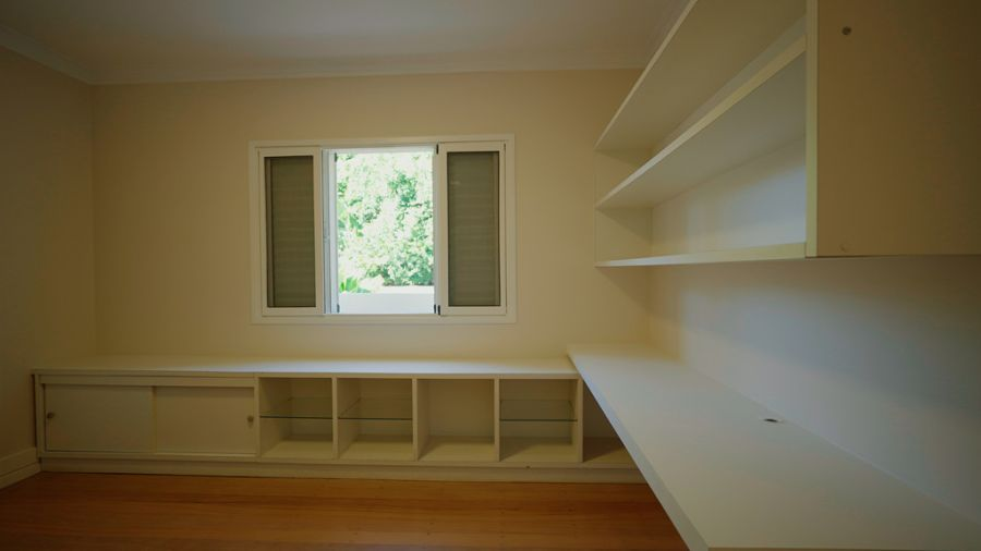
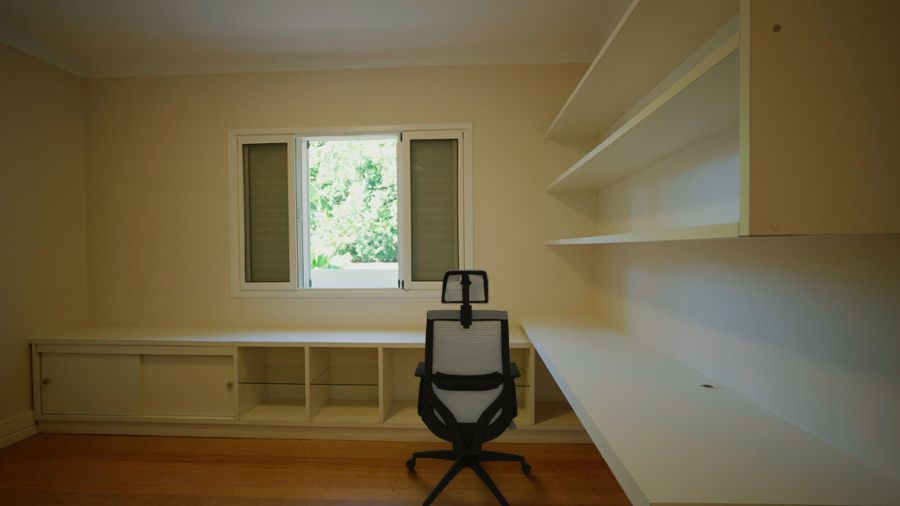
+ office chair (467, 374)
